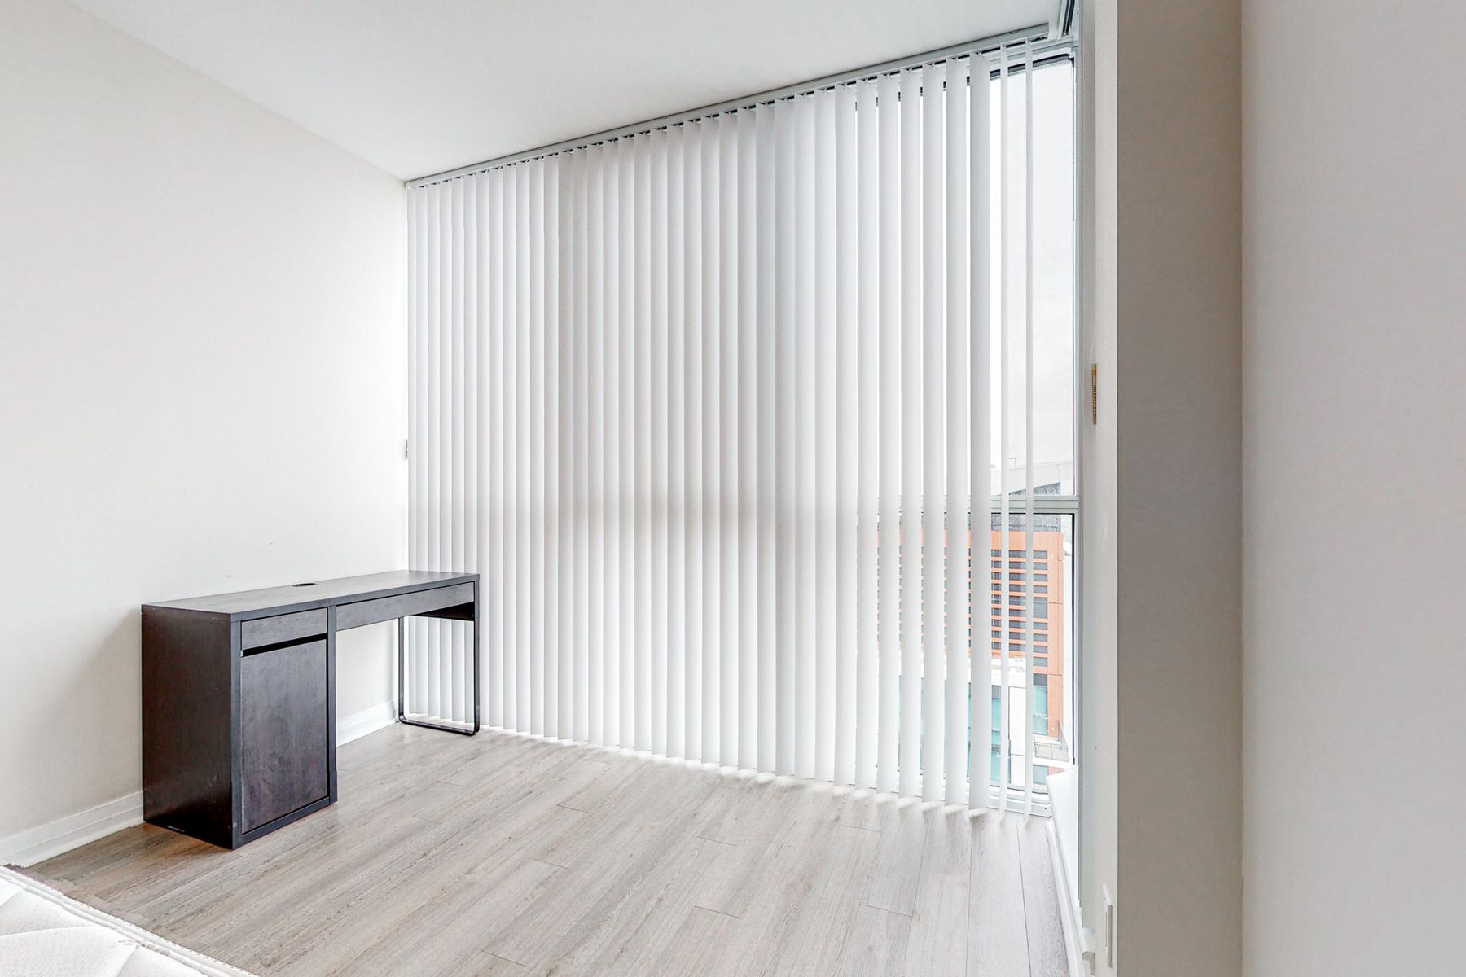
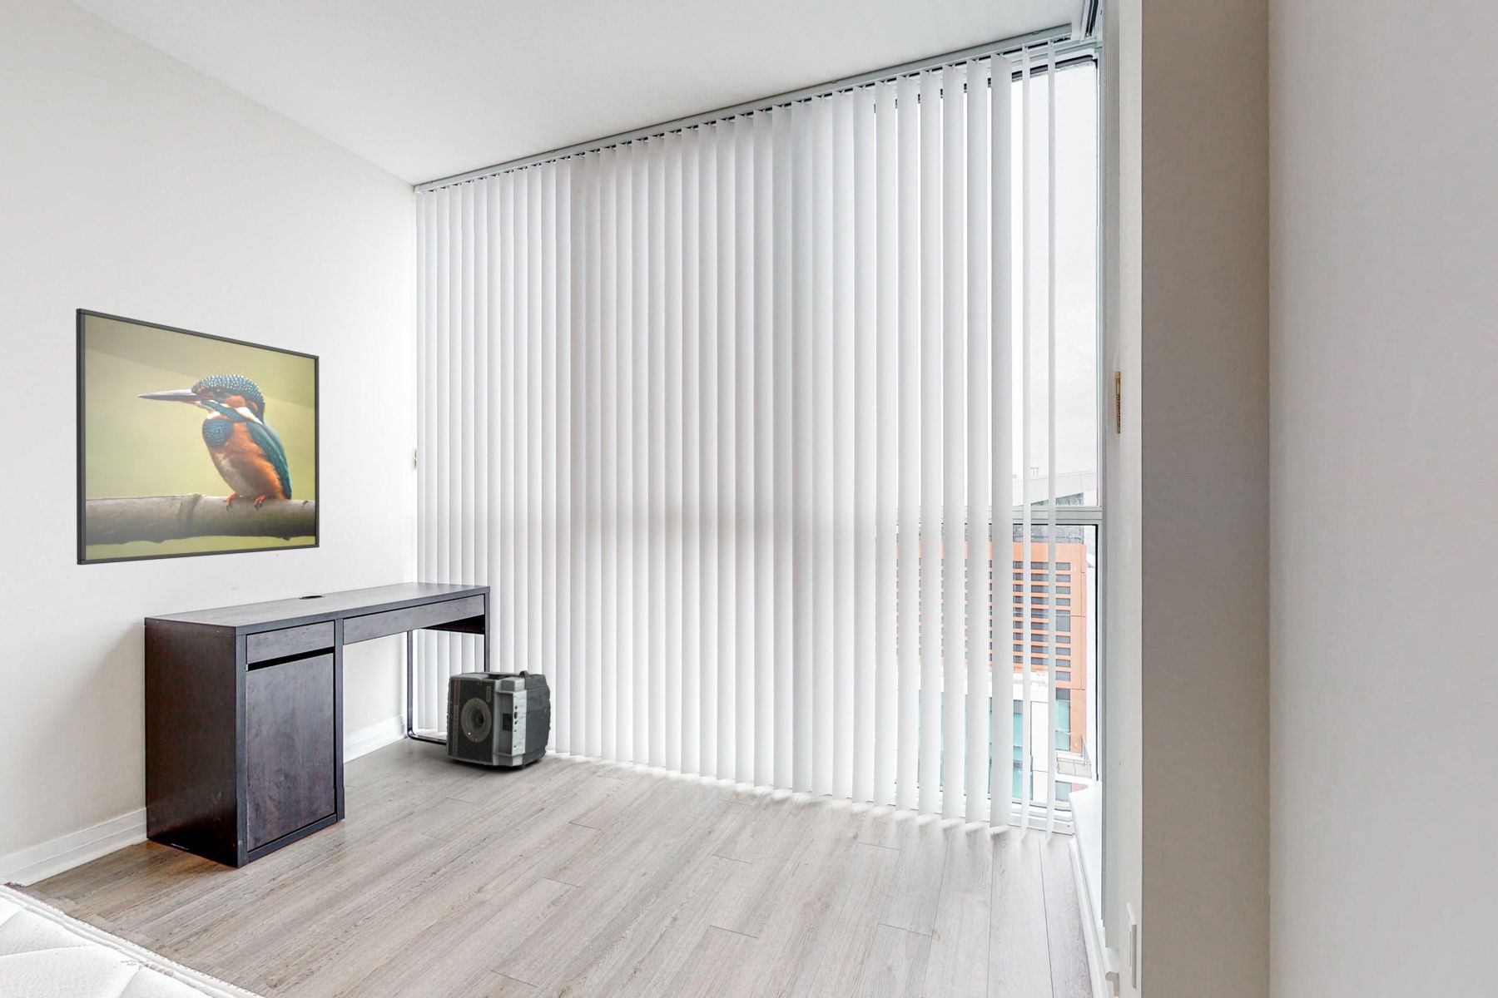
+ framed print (215, 444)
+ pouch (497, 713)
